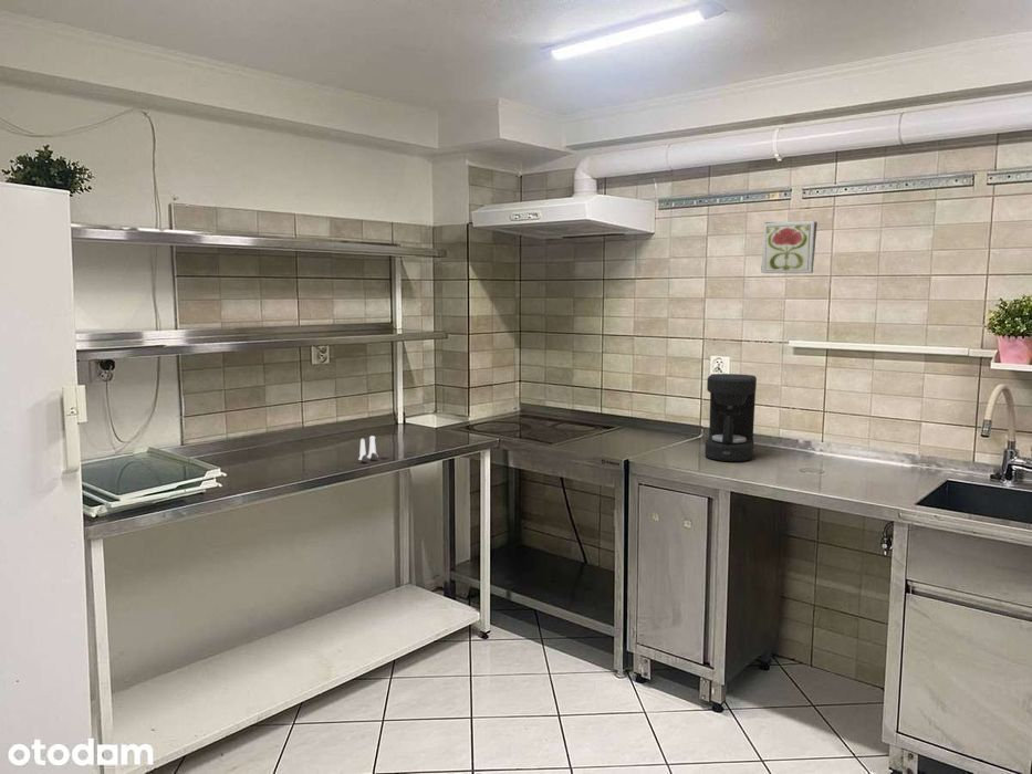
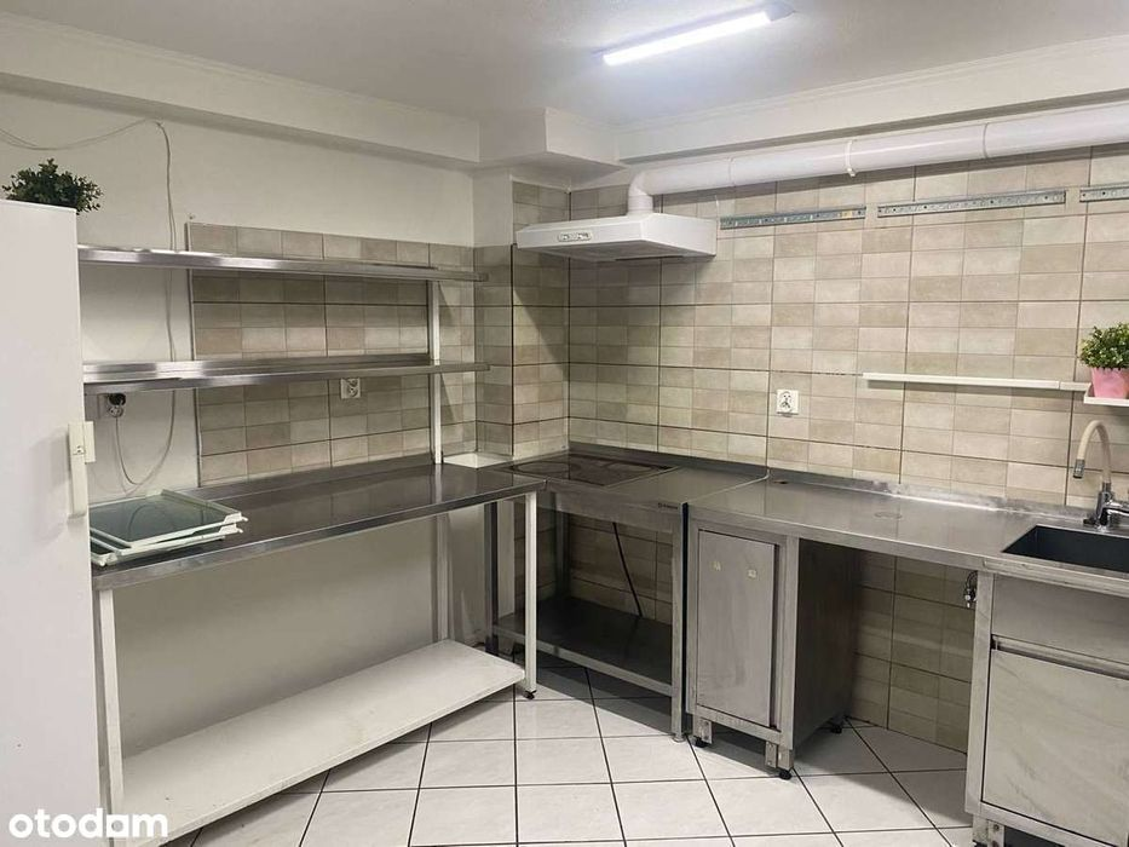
- coffee maker (730, 416)
- salt and pepper shaker set (372, 448)
- decorative tile (788, 247)
